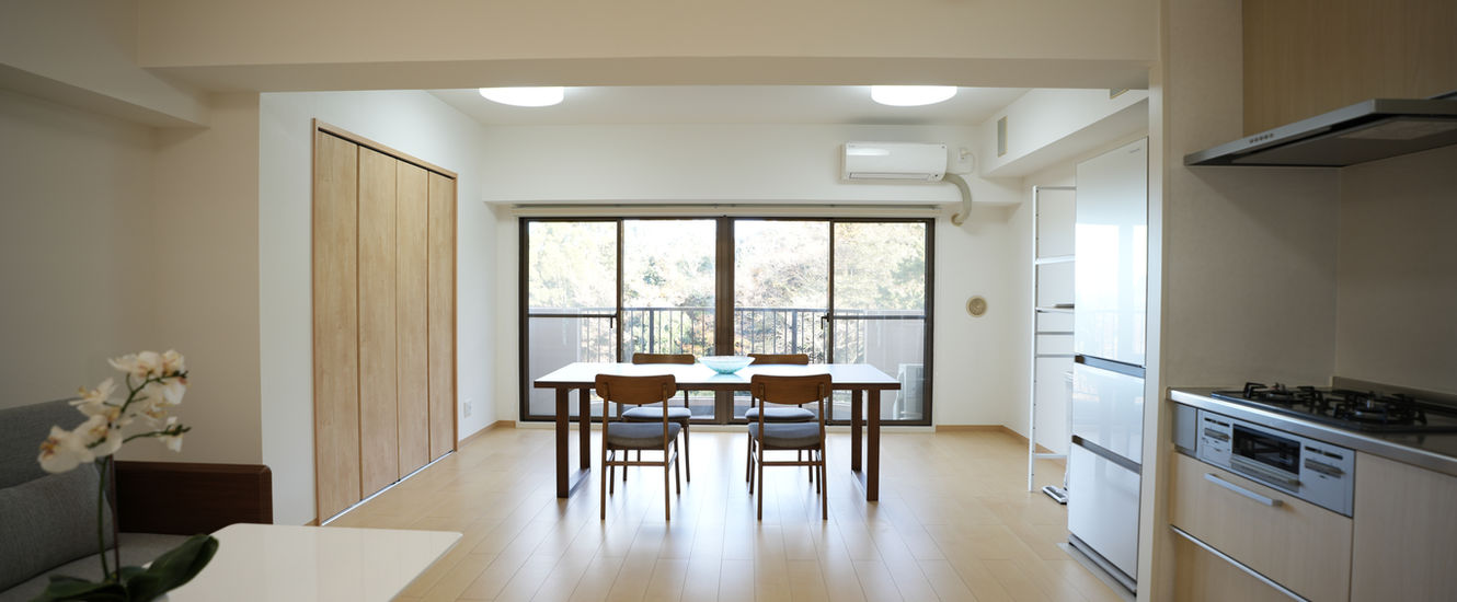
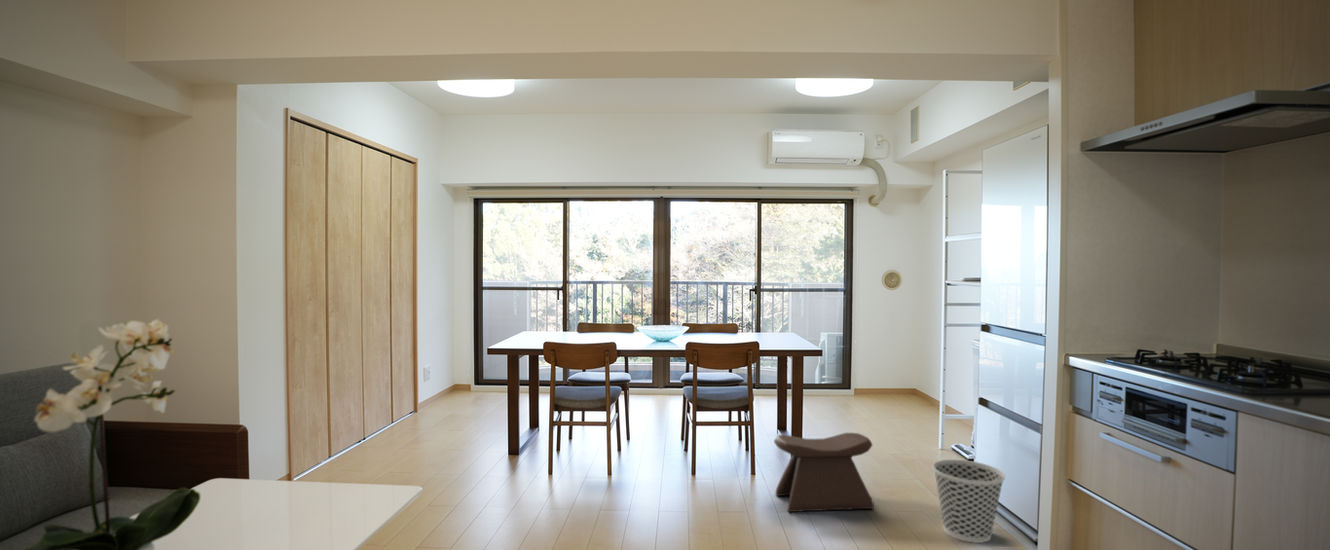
+ wastebasket (967, 501)
+ stool (822, 469)
